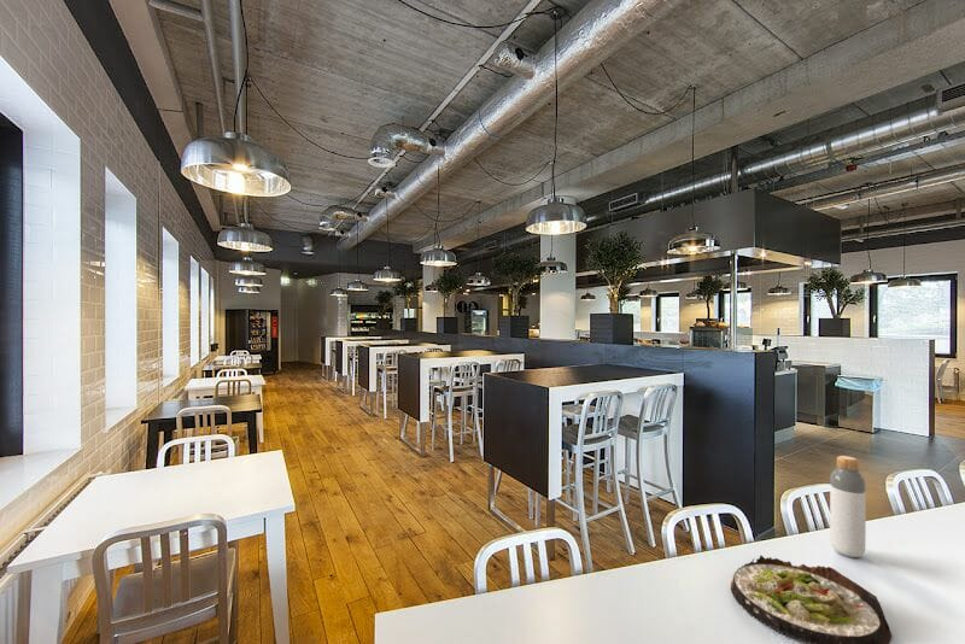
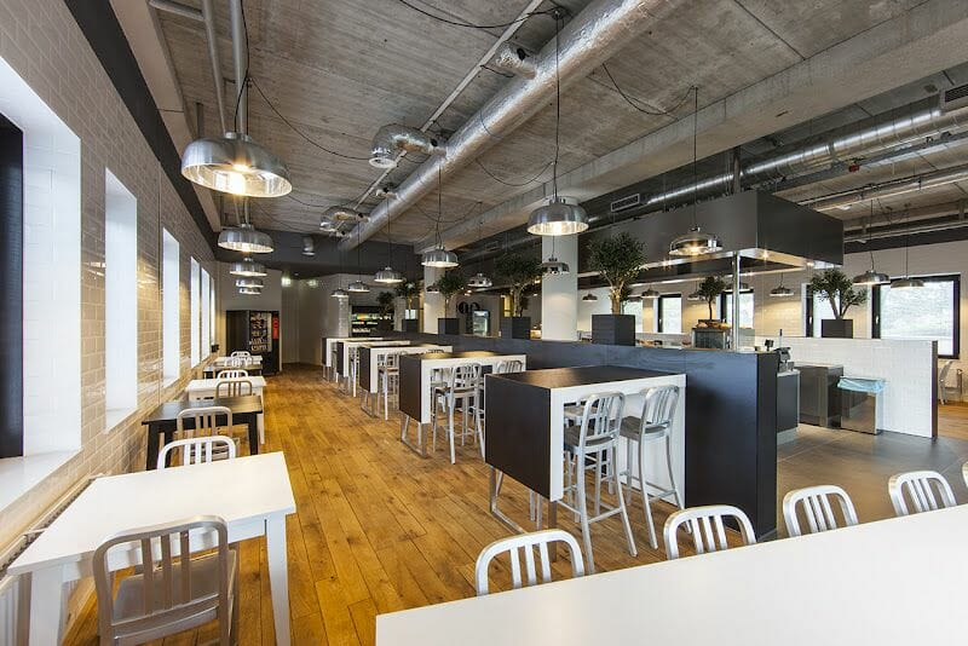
- salad plate (800, 595)
- bottle (847, 505)
